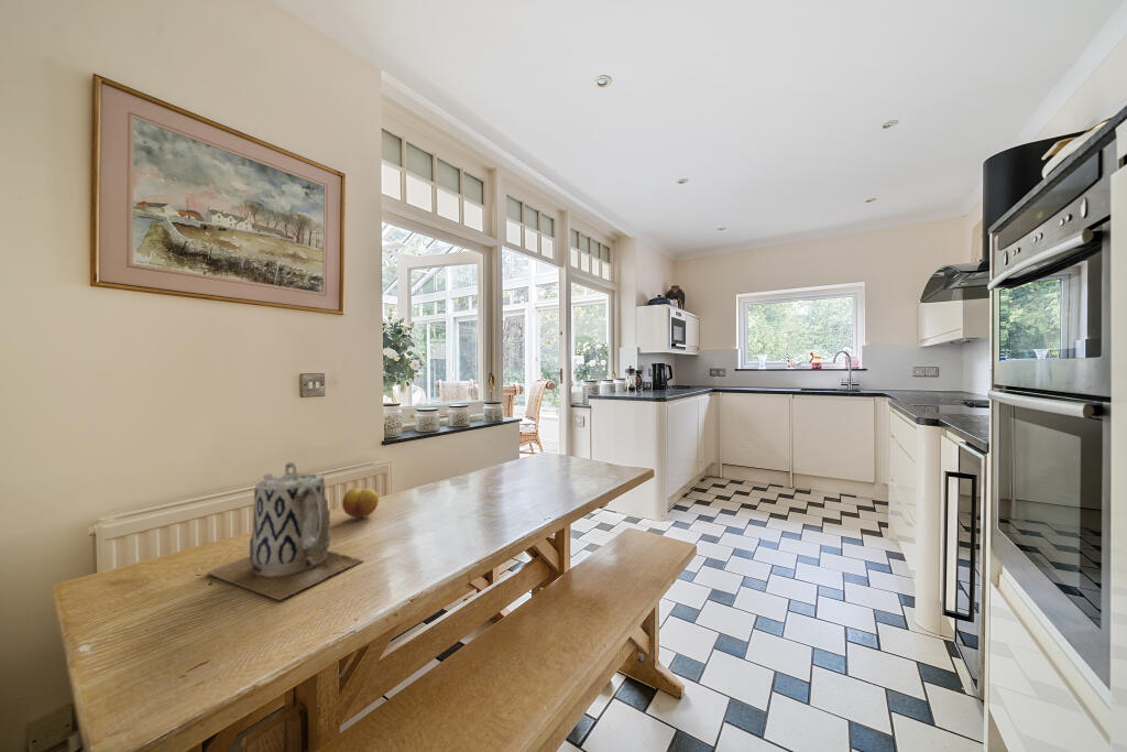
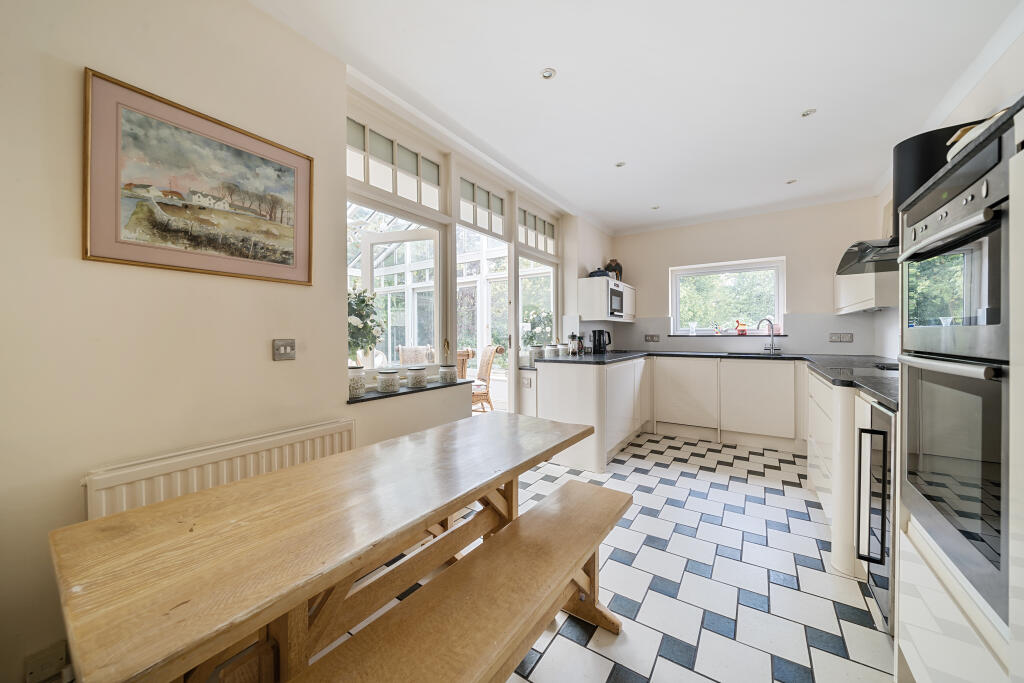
- fruit (360, 502)
- teapot (286, 515)
